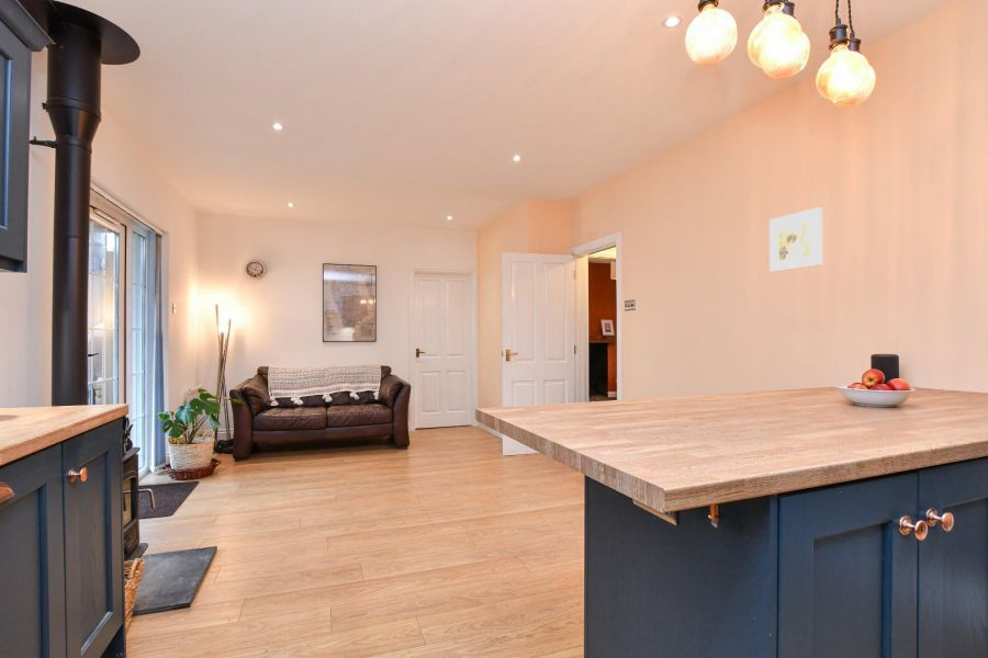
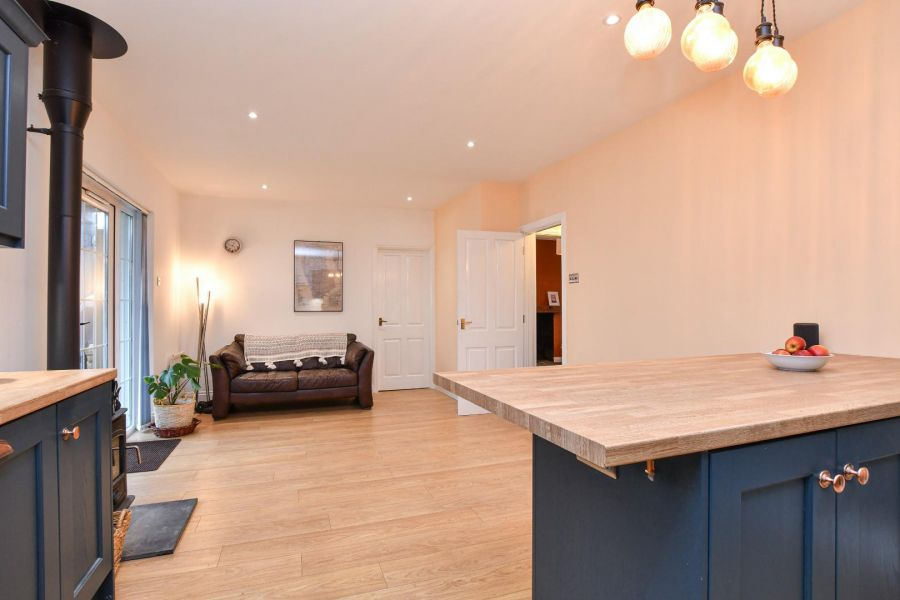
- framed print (794, 241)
